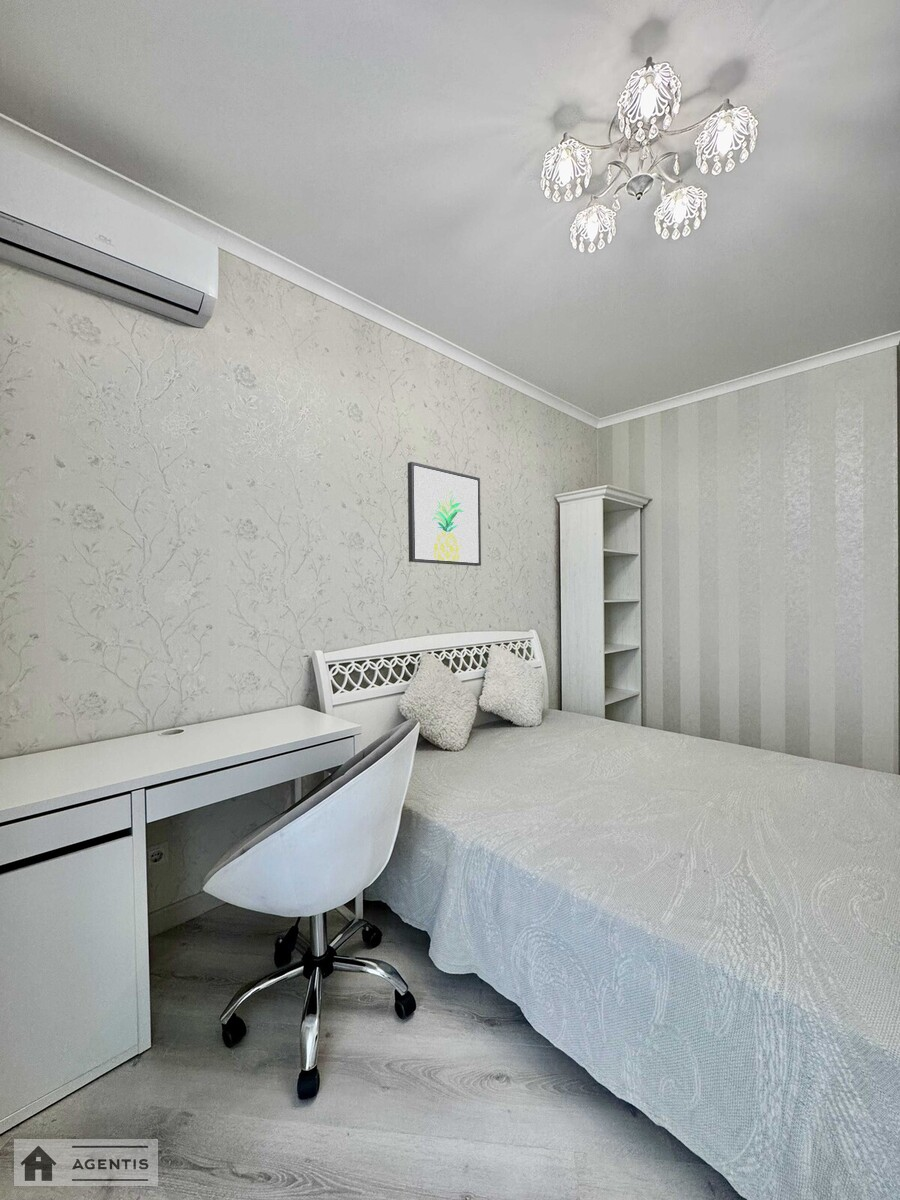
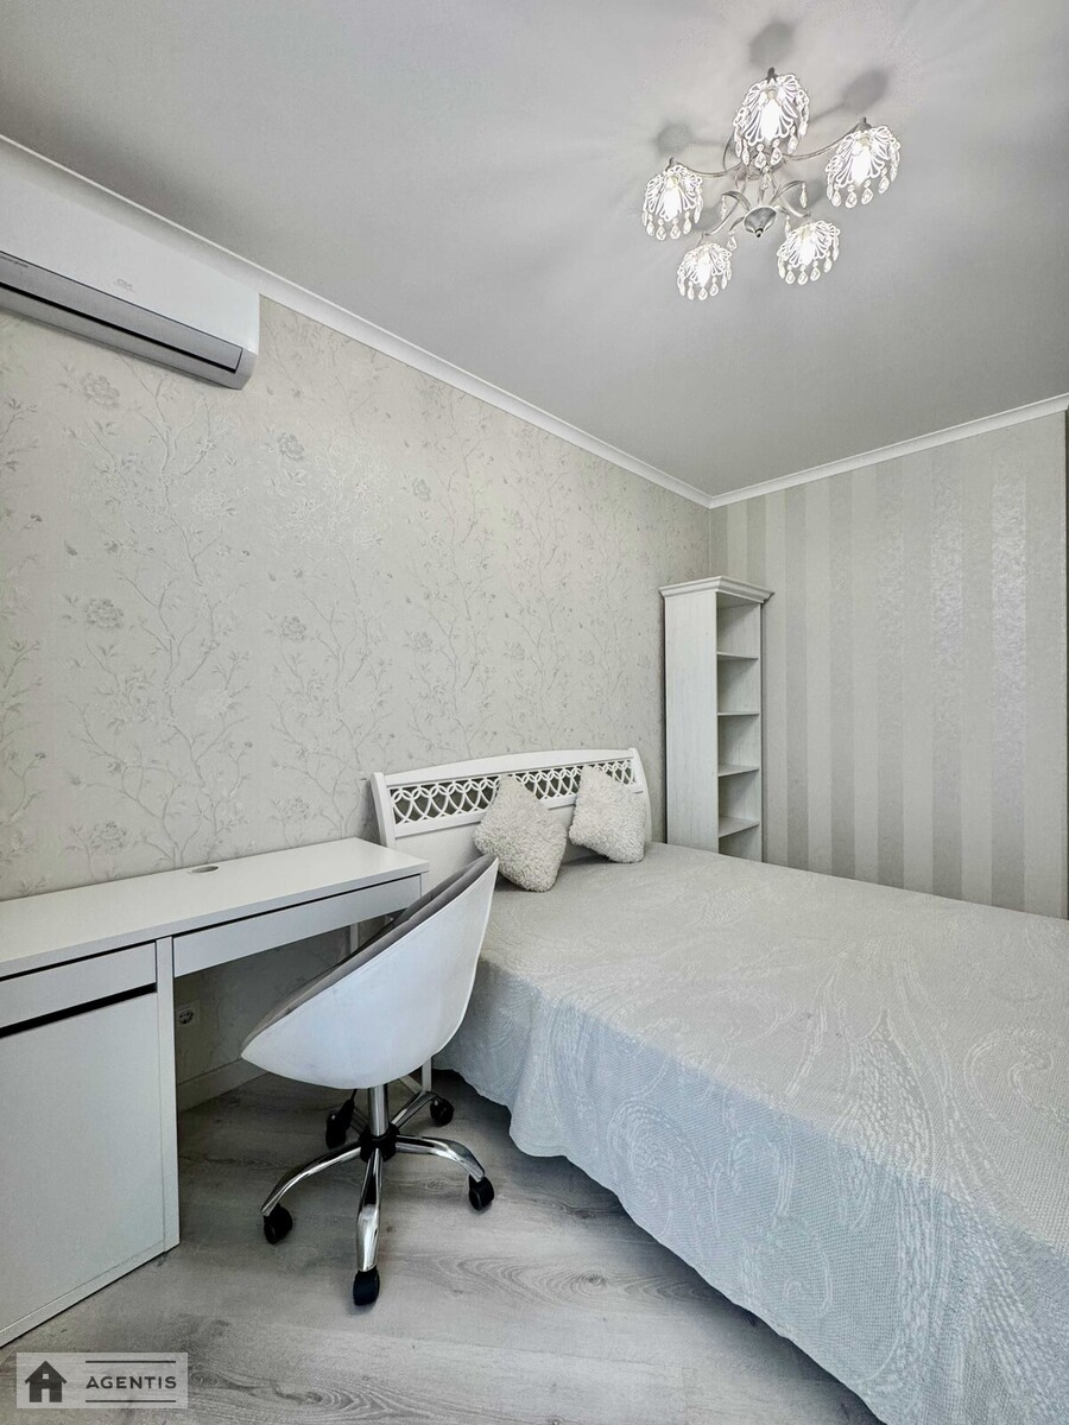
- wall art (446, 517)
